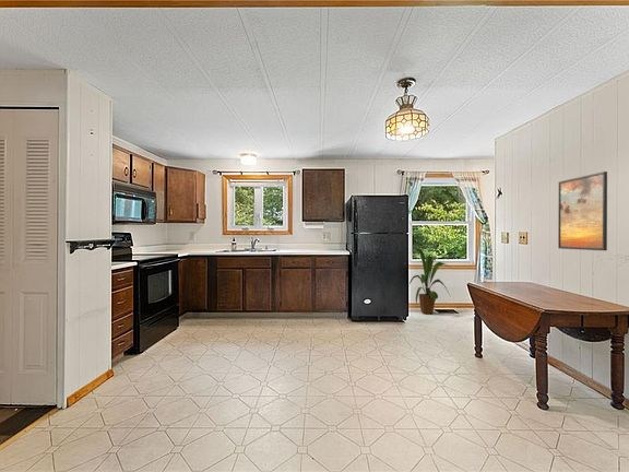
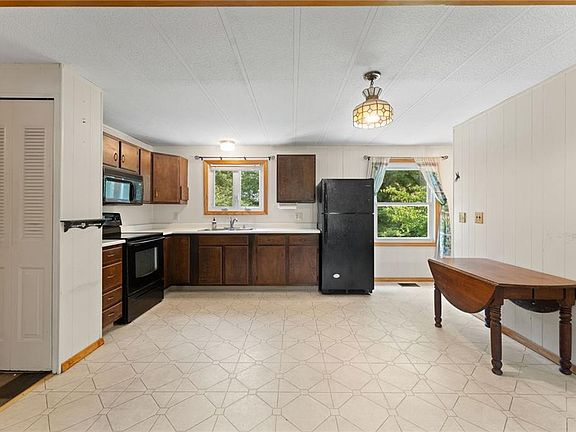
- house plant (431, 280)
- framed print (580, 213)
